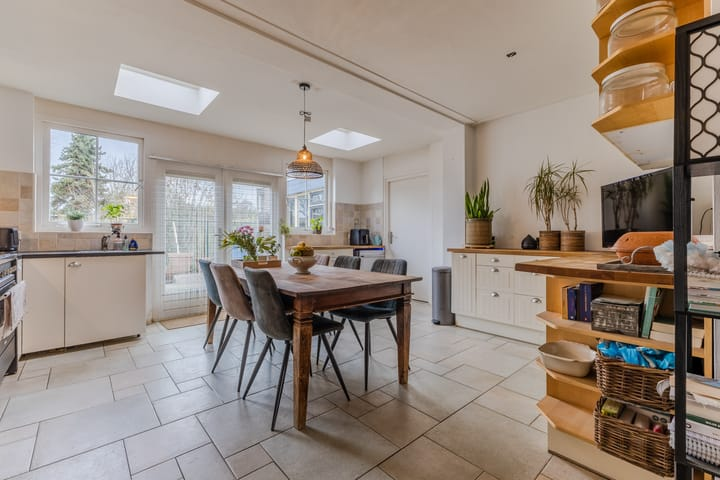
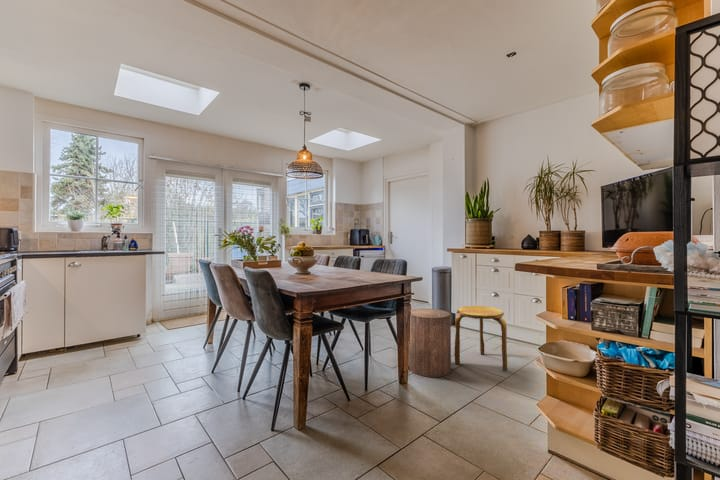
+ stool (429, 340)
+ stool (482, 336)
